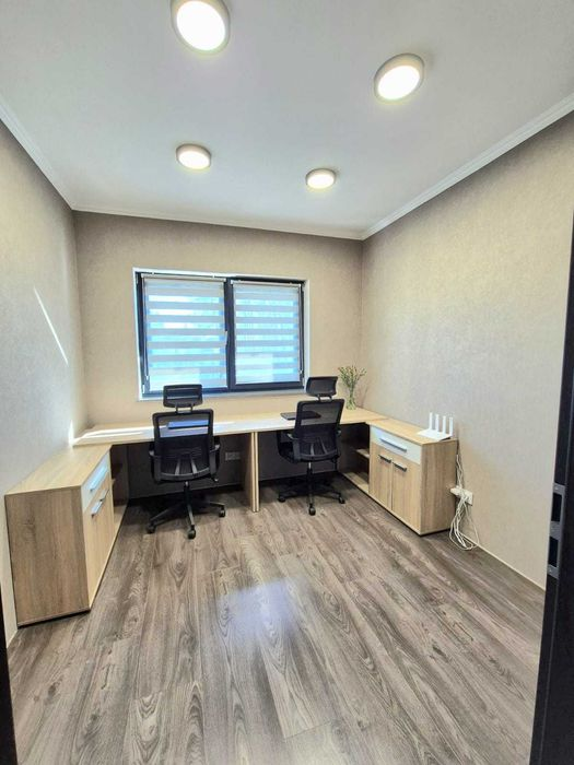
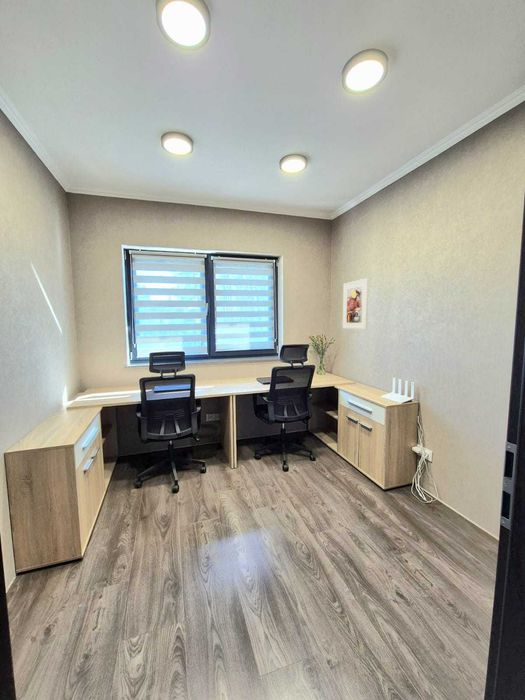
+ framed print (354, 305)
+ wastebasket (205, 441)
